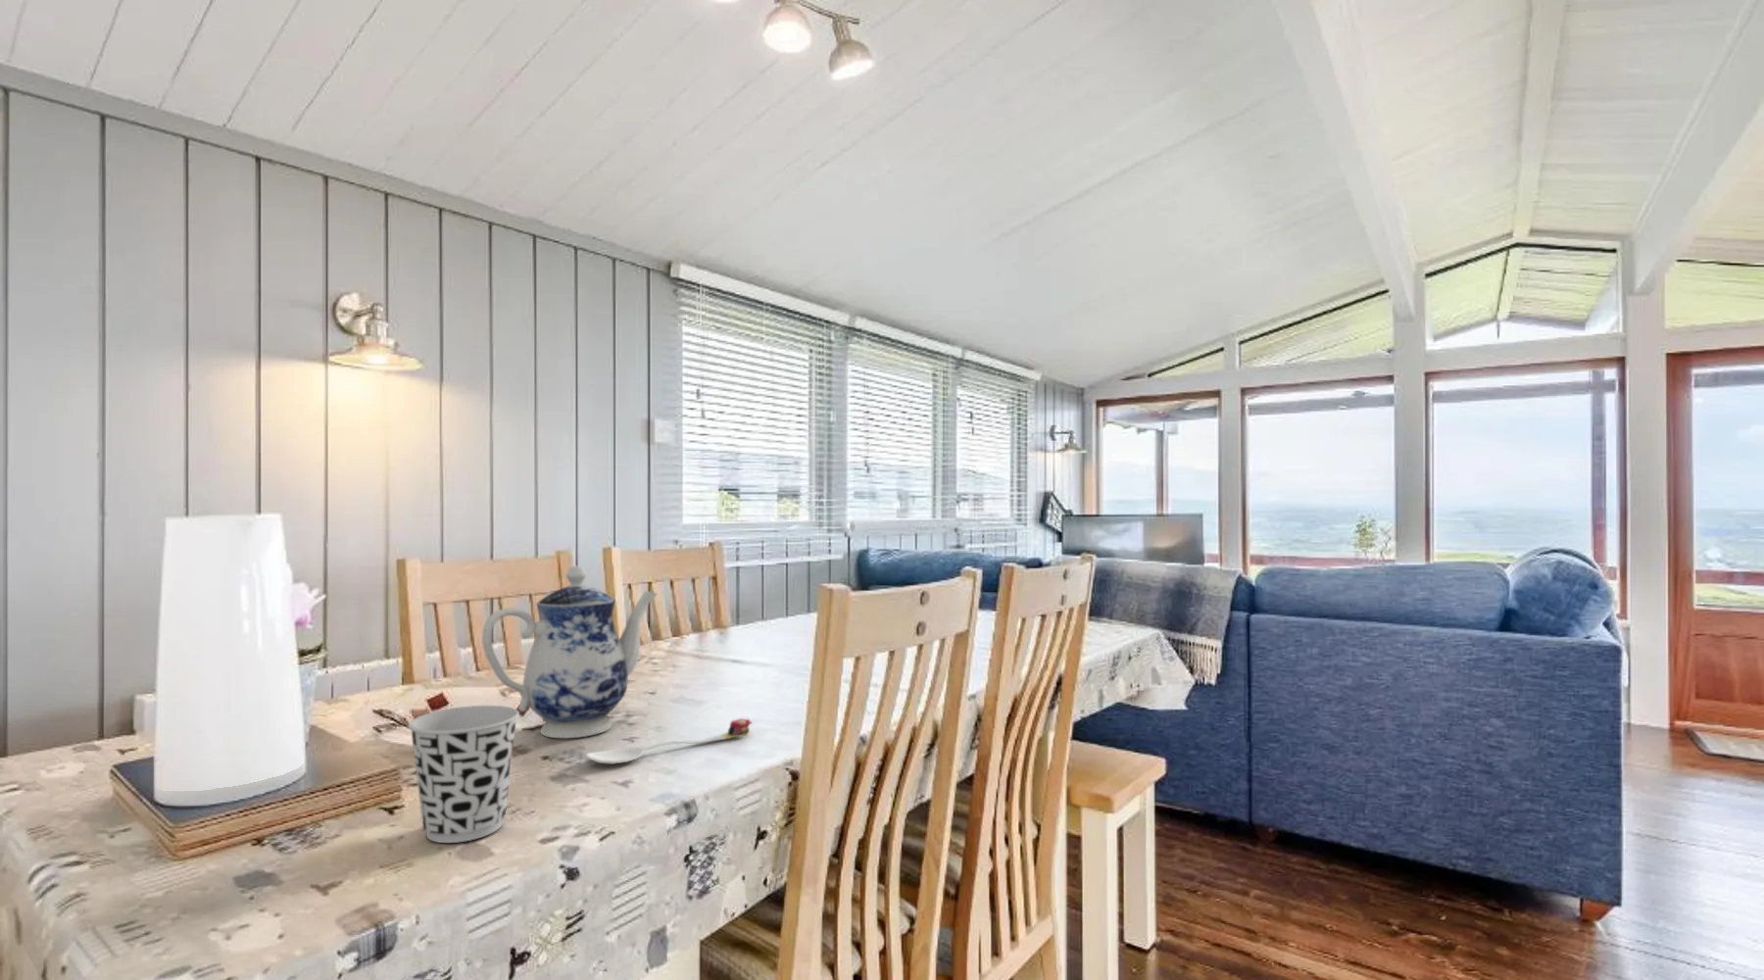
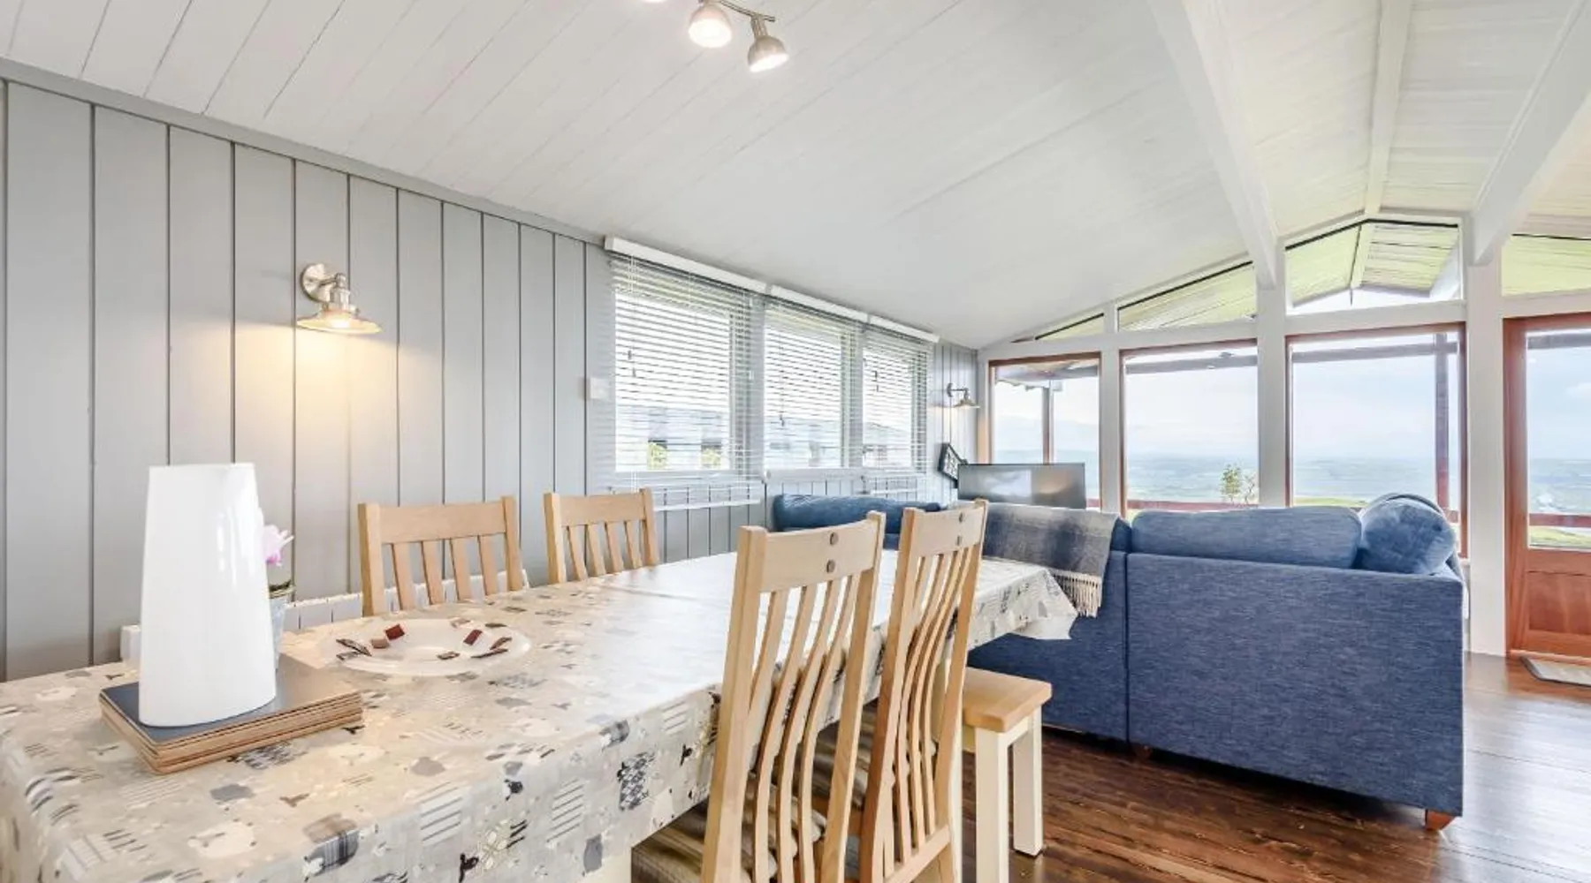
- cup (465, 772)
- teapot (577, 647)
- spoon (673, 741)
